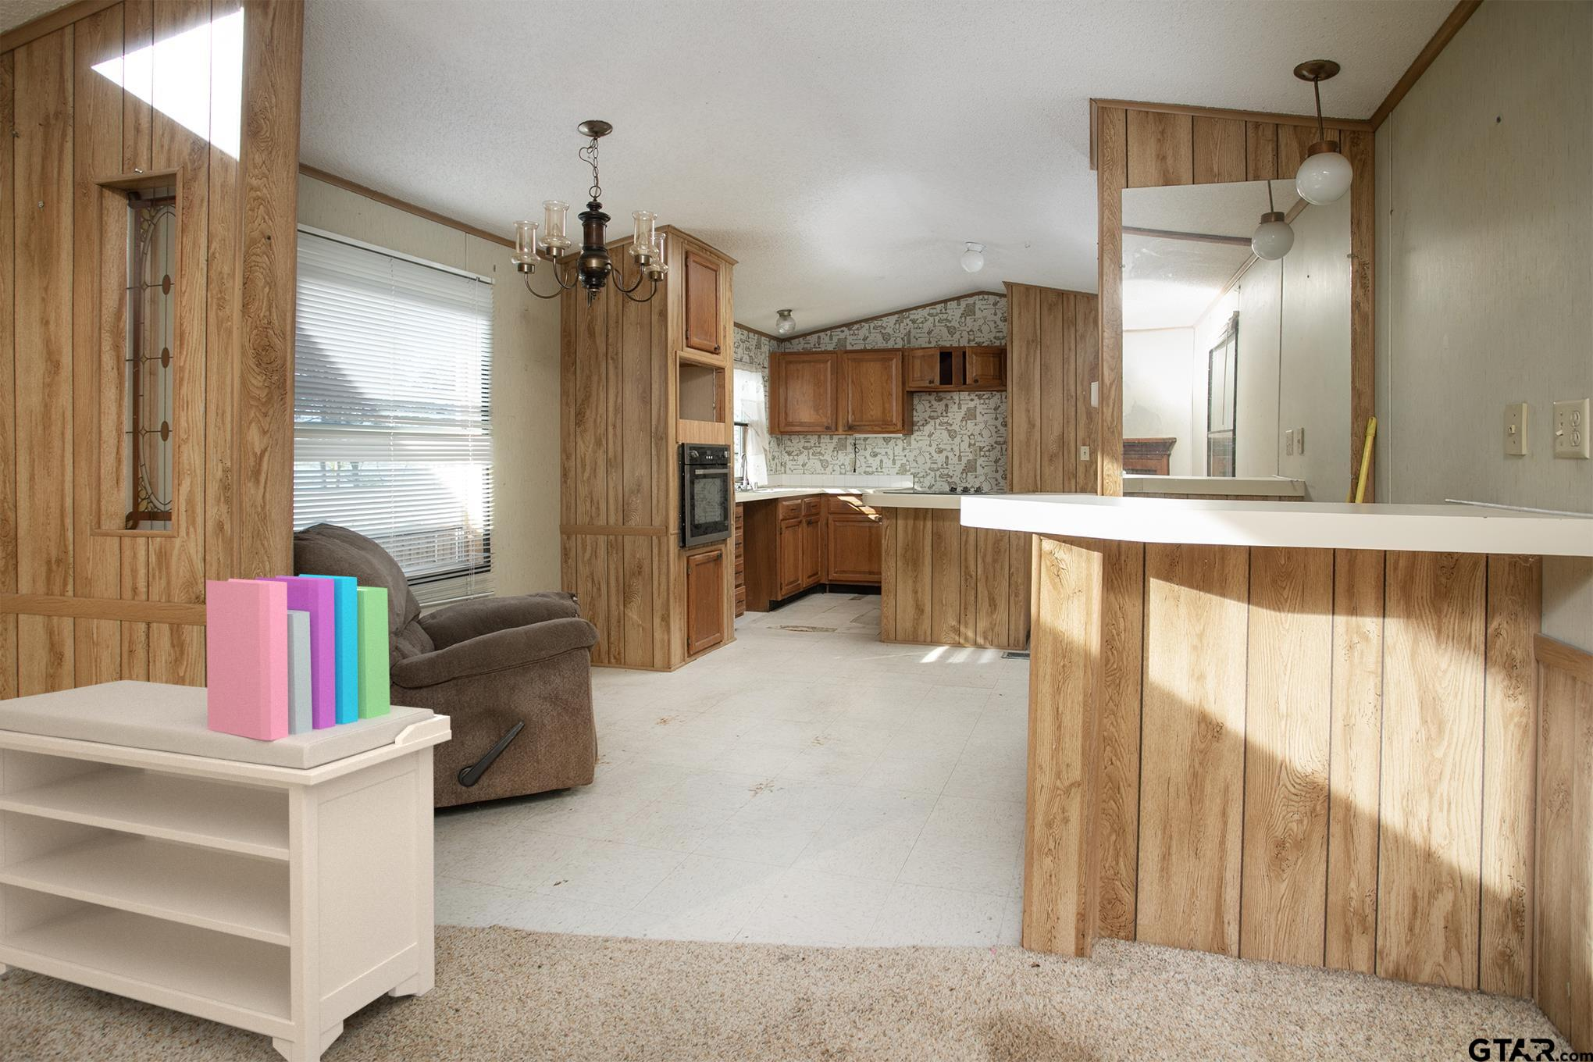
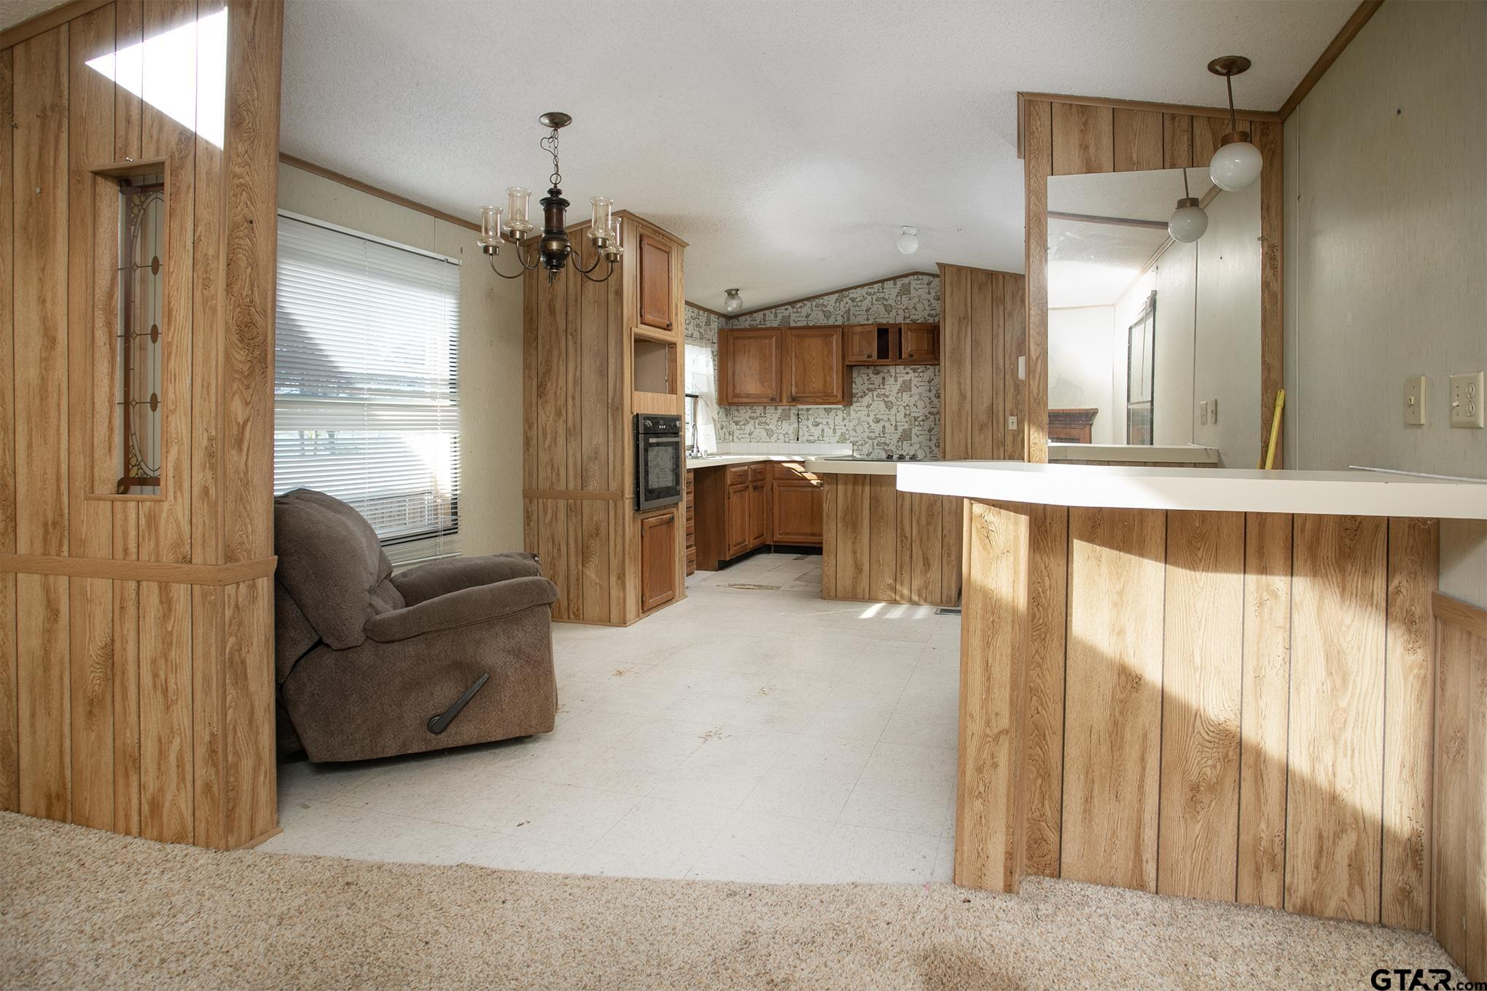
- bench (204, 845)
- books (302, 648)
